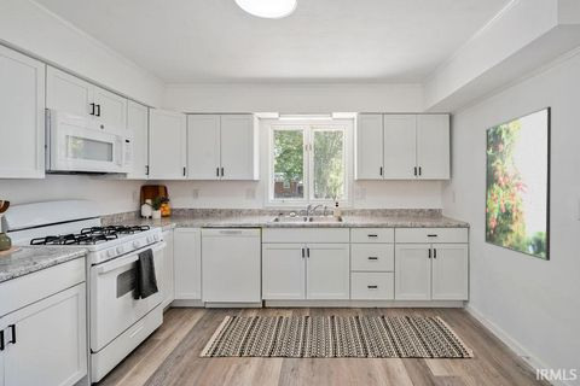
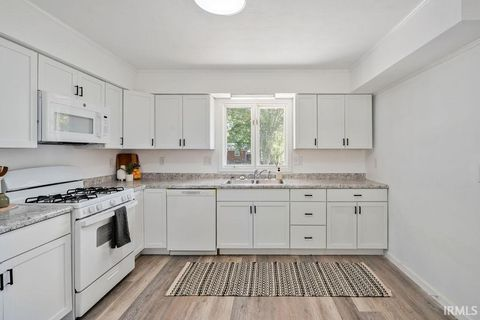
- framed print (512, 185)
